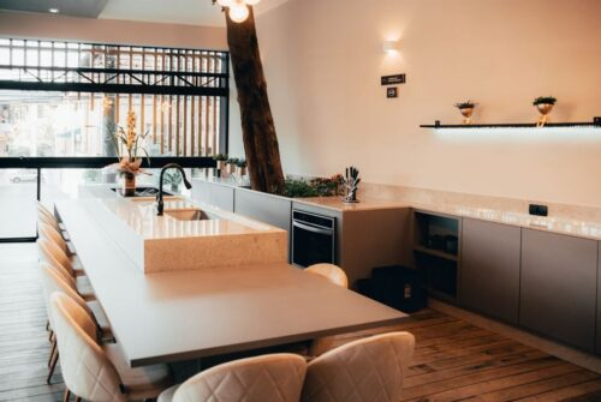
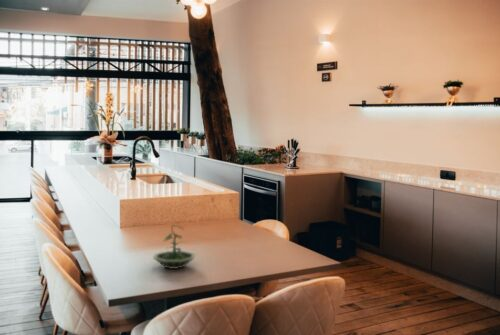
+ terrarium (174, 233)
